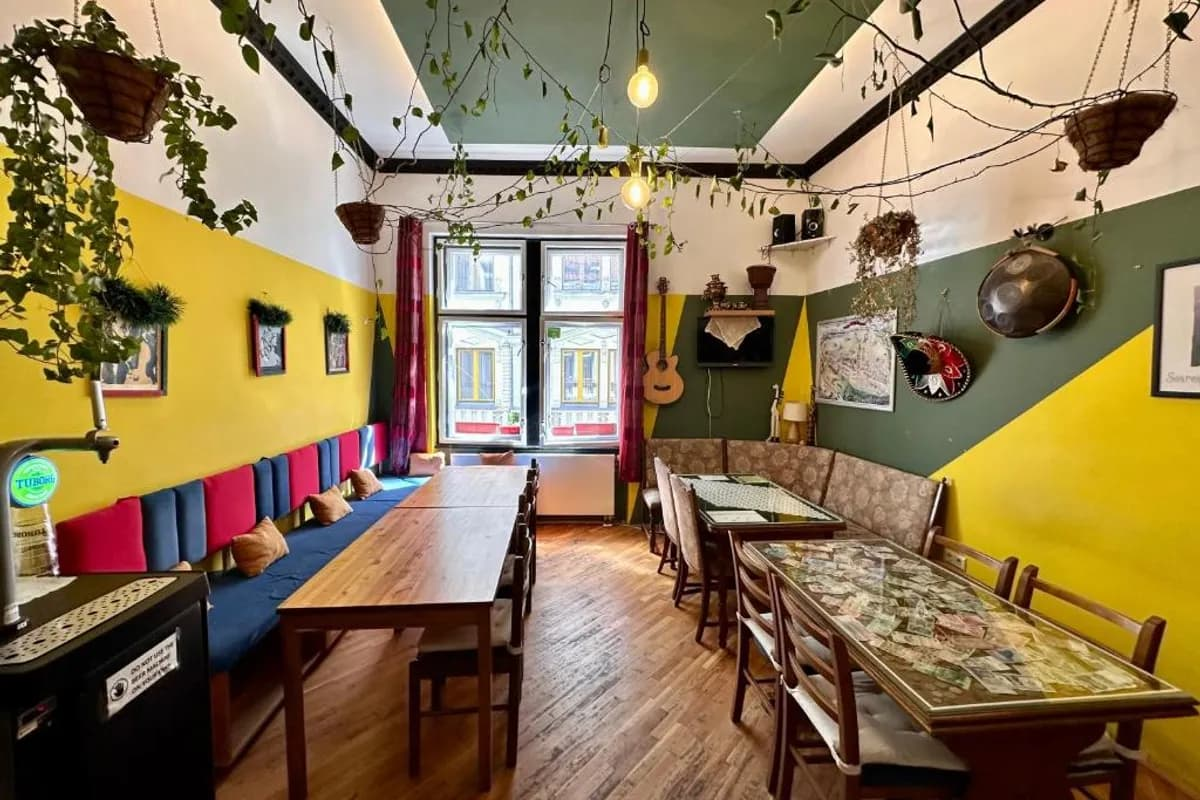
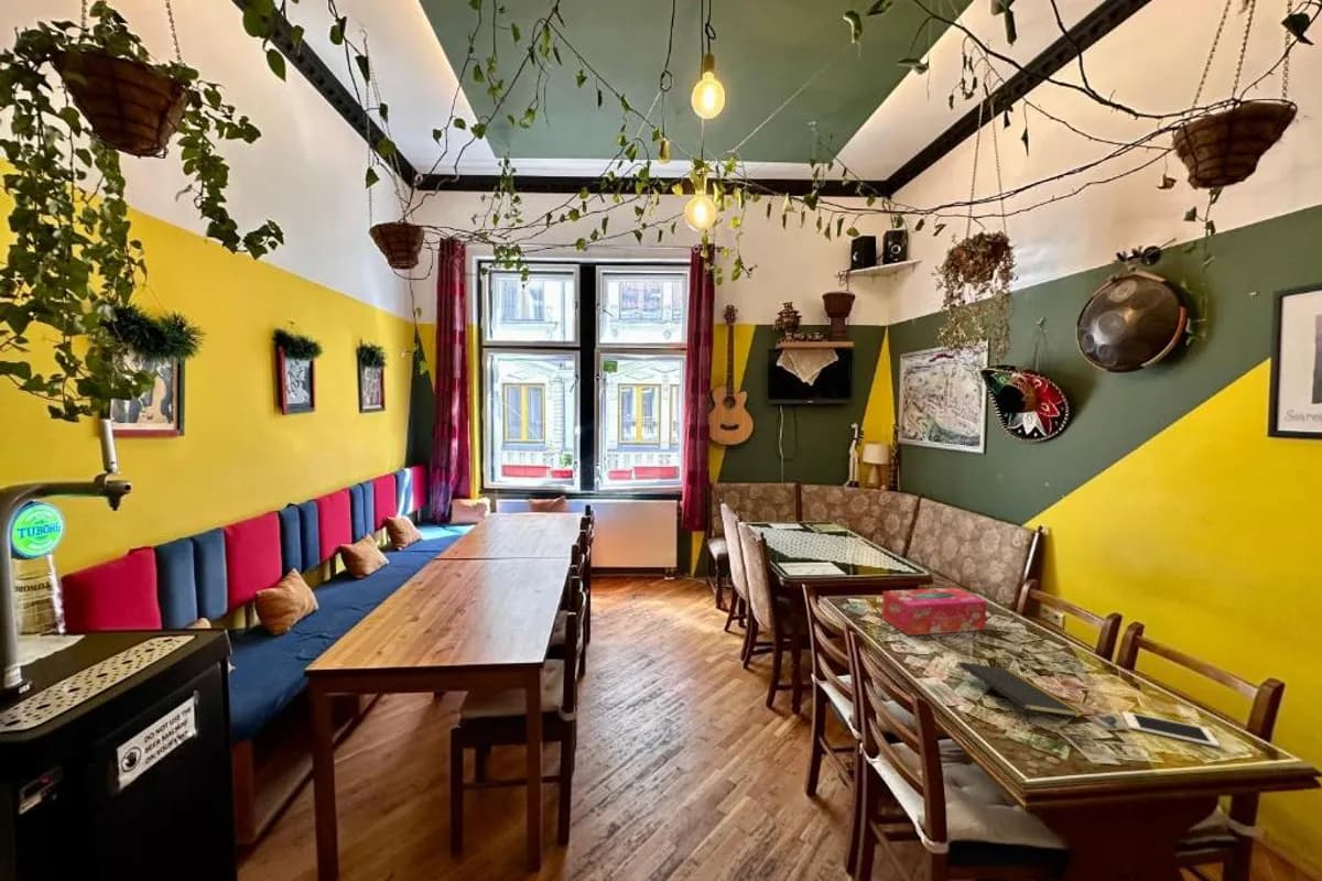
+ notepad (1017, 687)
+ cell phone (1168, 728)
+ tissue box (932, 610)
